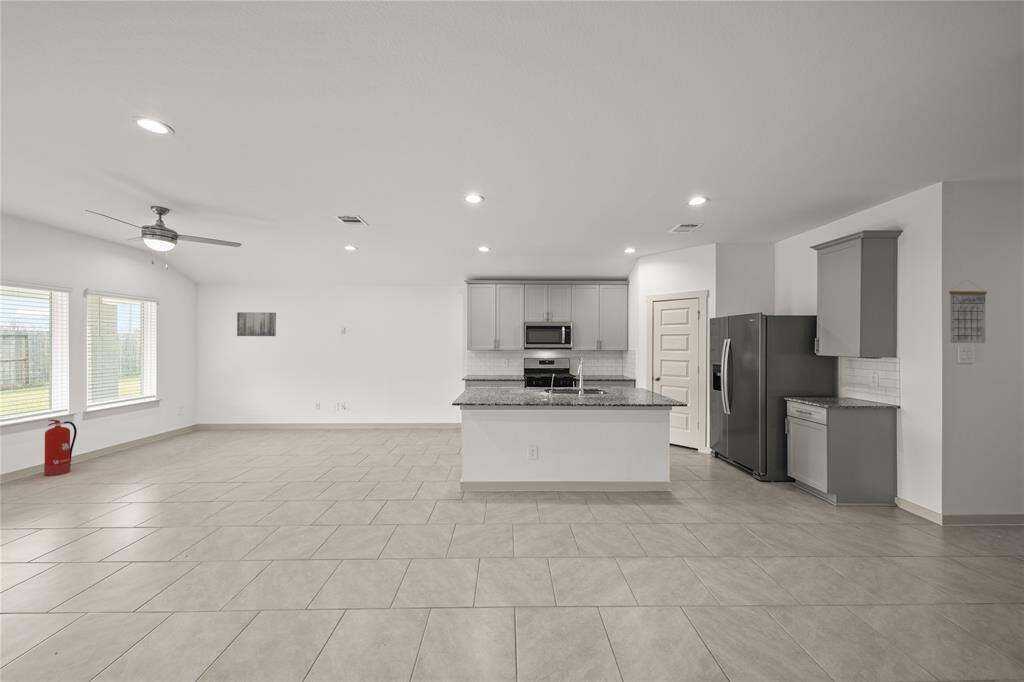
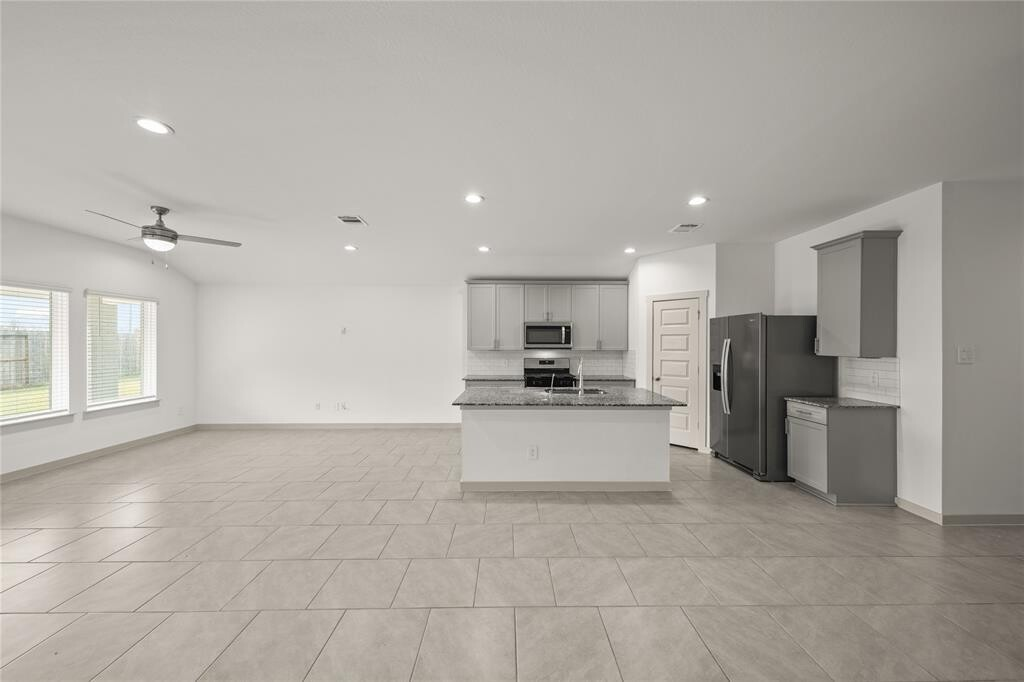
- fire extinguisher (62, 444)
- wall art (256, 324)
- calendar (967, 311)
